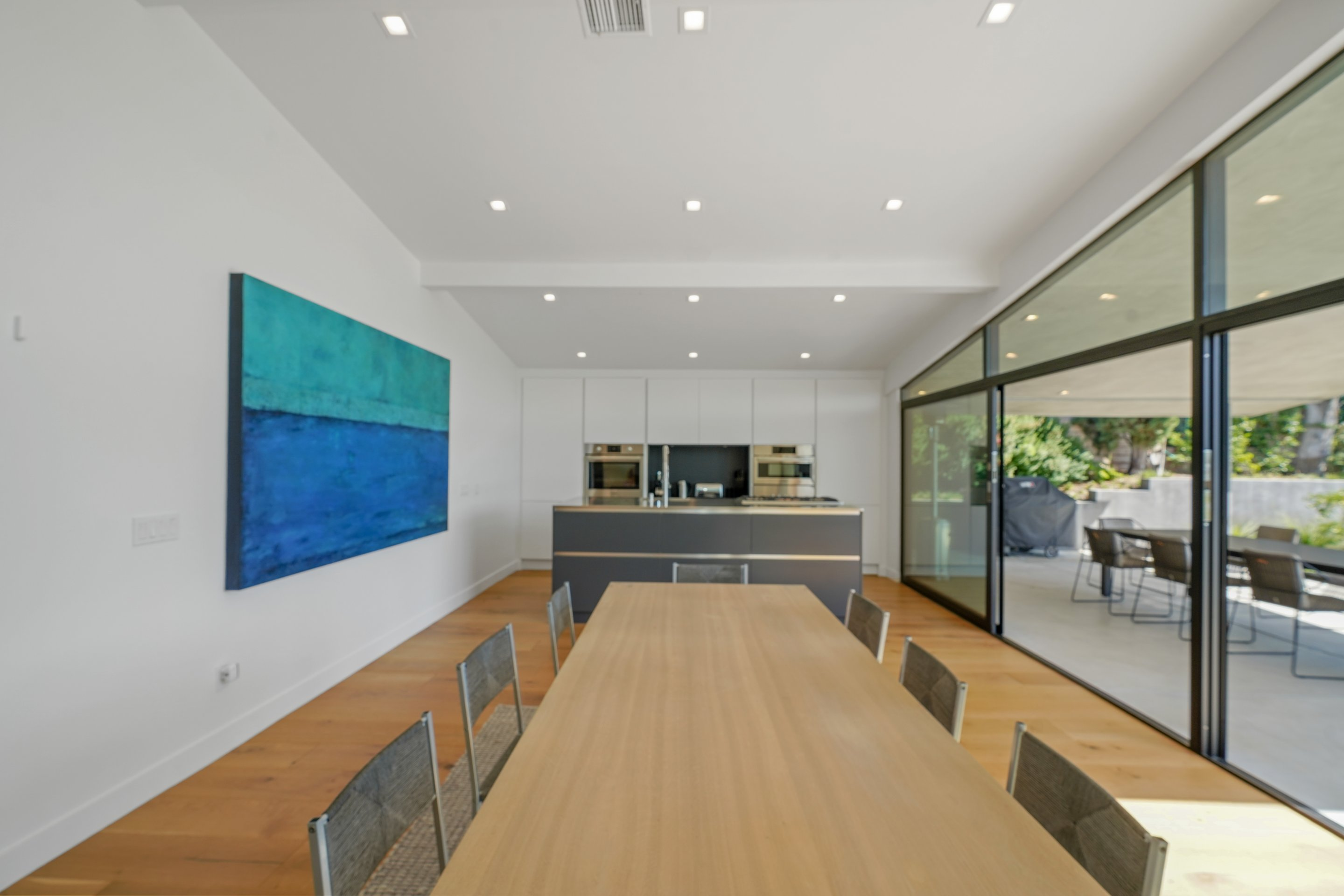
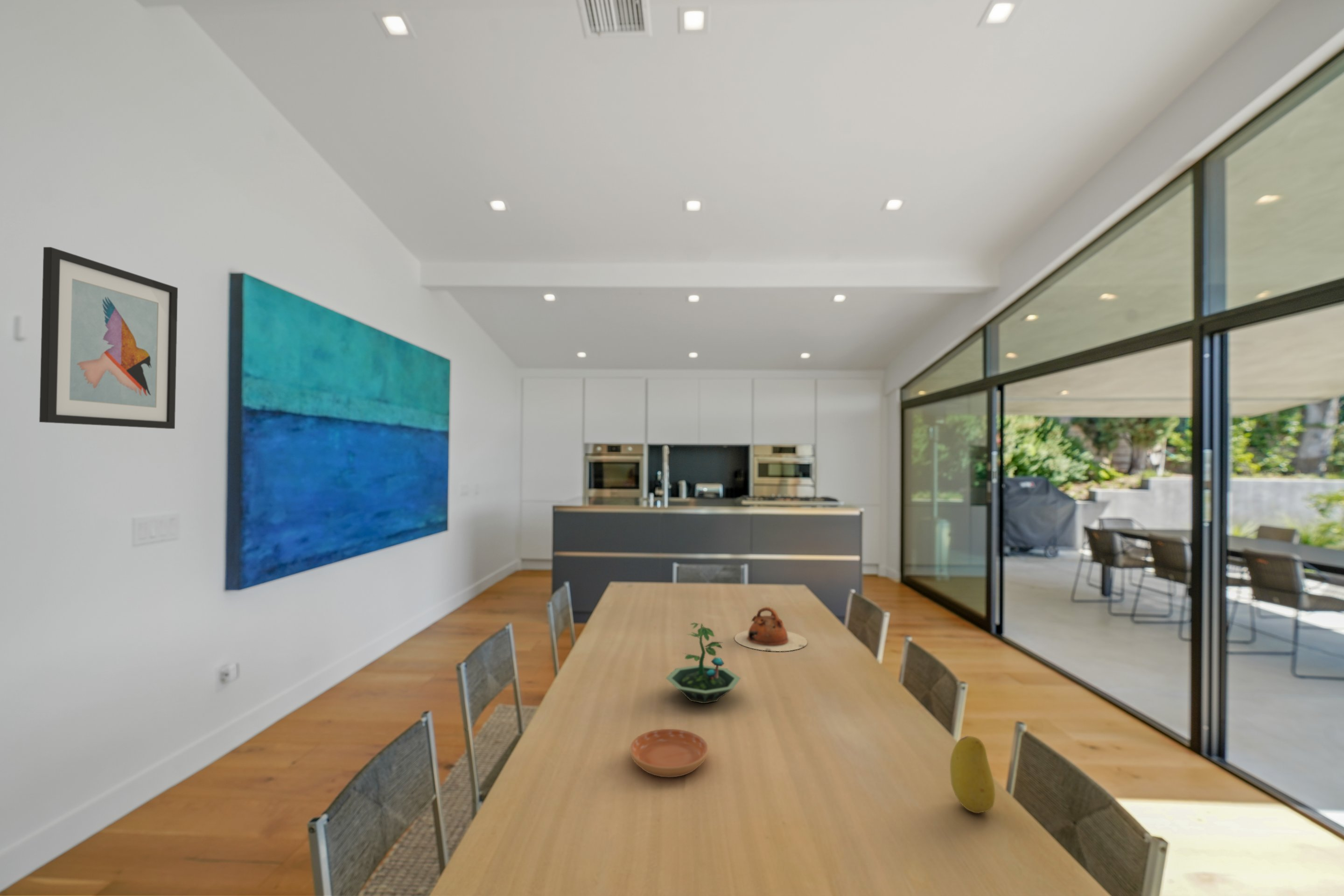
+ saucer (669, 753)
+ fruit (972, 772)
+ terrarium (704, 637)
+ wall art (116, 347)
+ teapot (770, 623)
